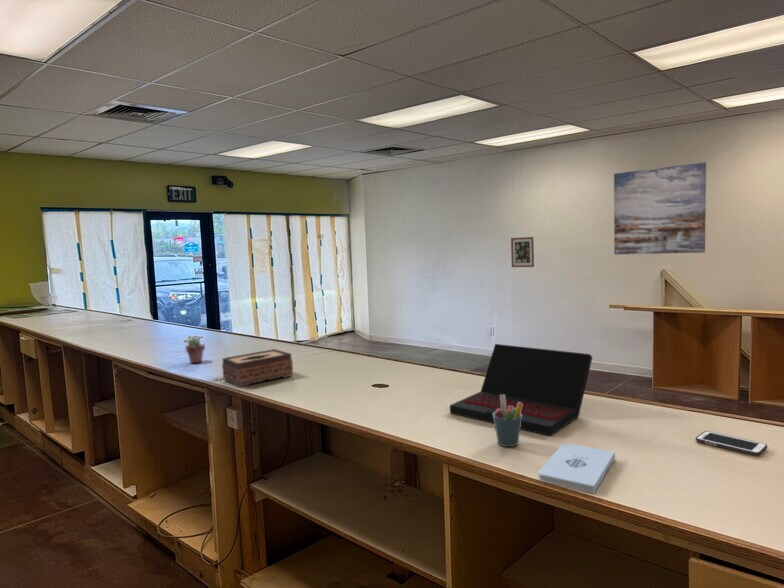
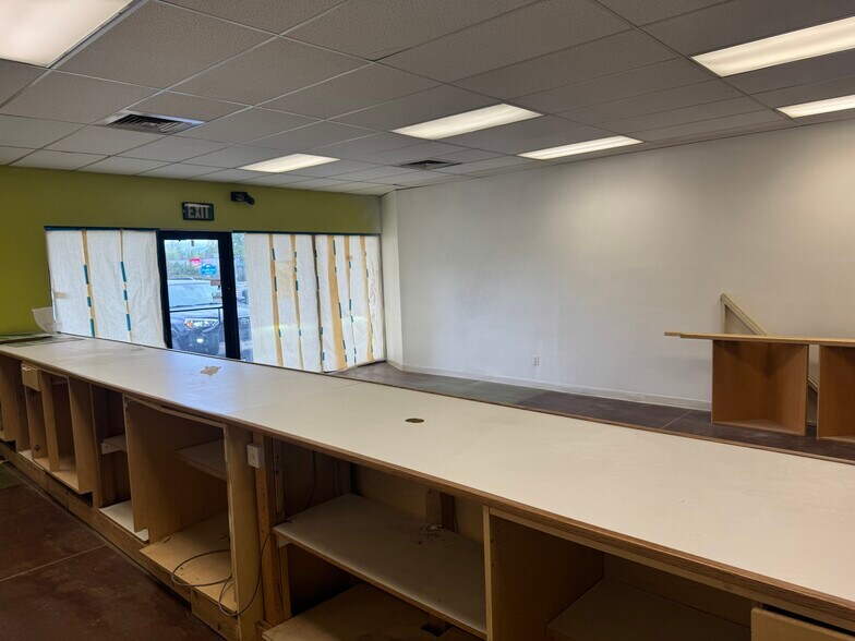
- wall art (657, 211)
- potted succulent (195, 350)
- pen holder (507, 421)
- wall art (522, 252)
- tissue box (257, 367)
- cell phone (730, 442)
- notepad (577, 465)
- laptop (520, 383)
